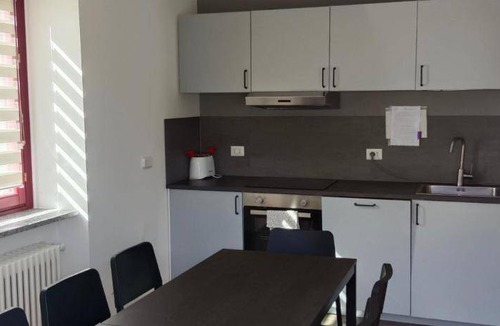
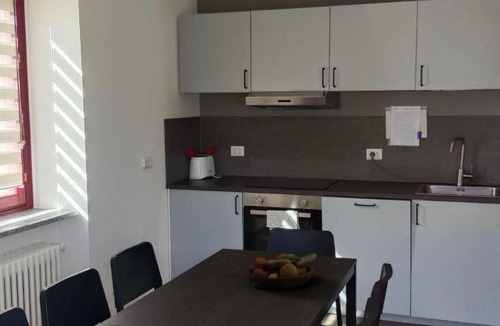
+ fruit bowl (280, 267)
